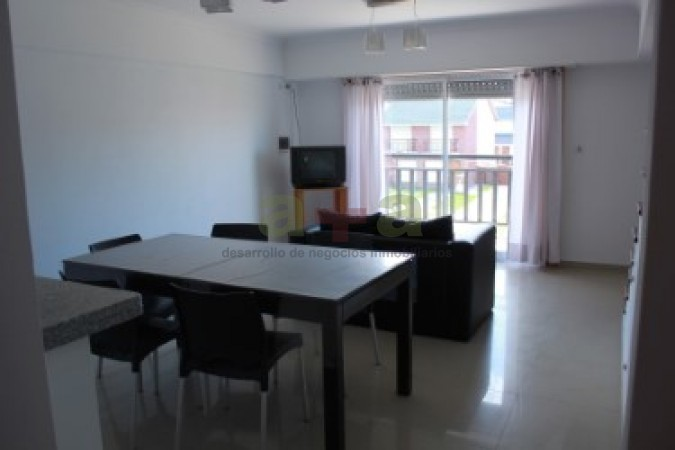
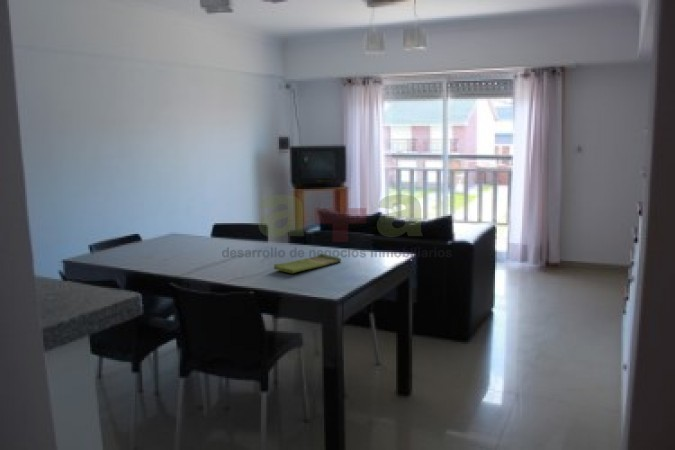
+ dish towel (308, 262)
